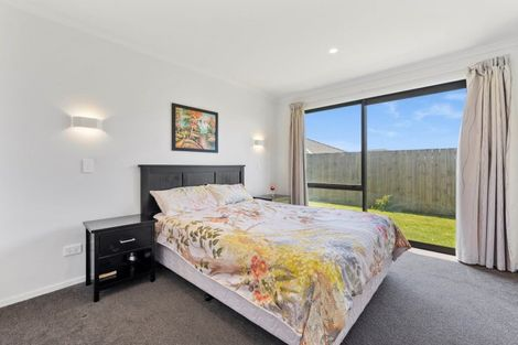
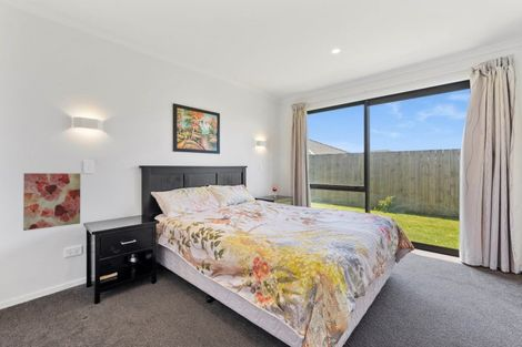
+ wall art (53, 200)
